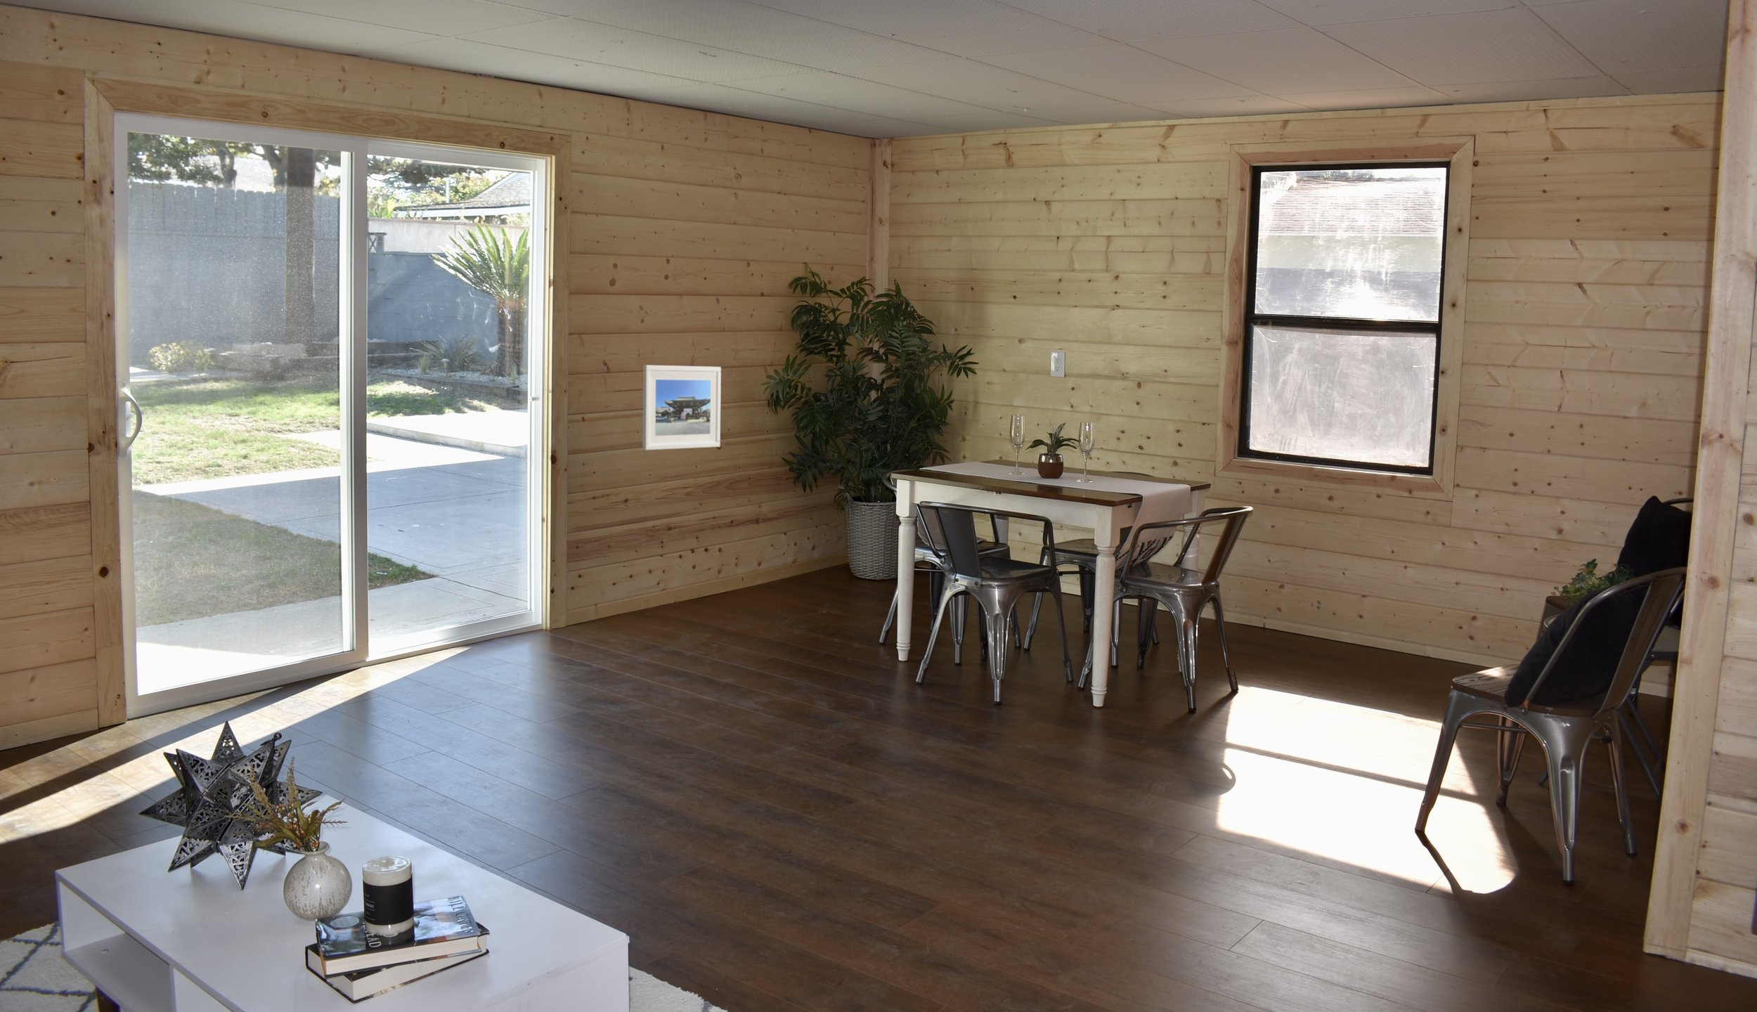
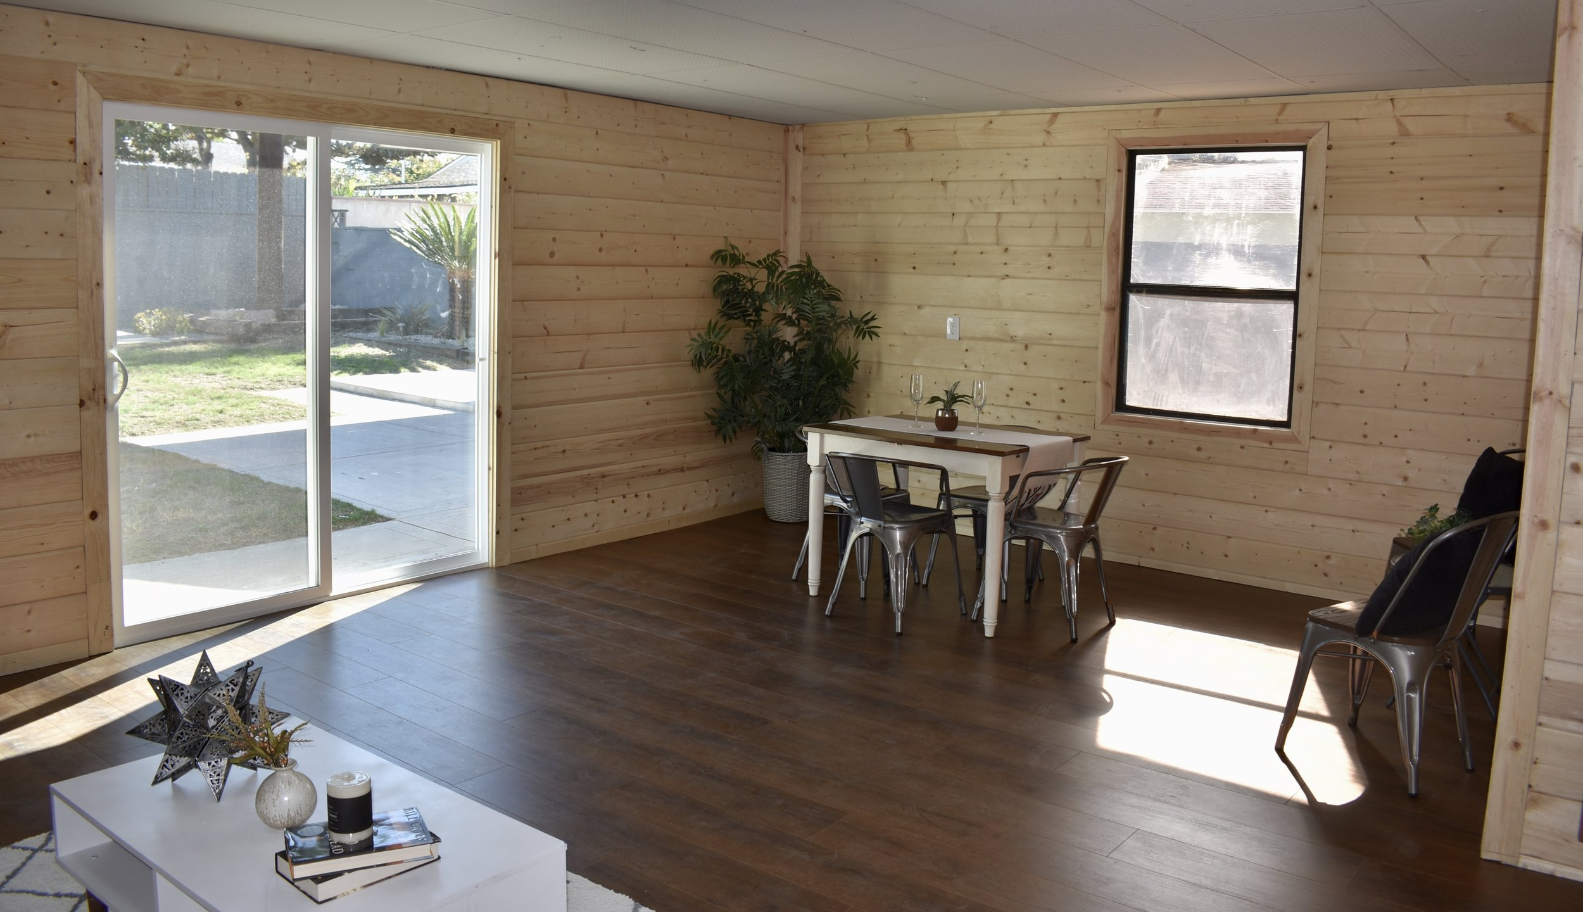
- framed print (683, 406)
